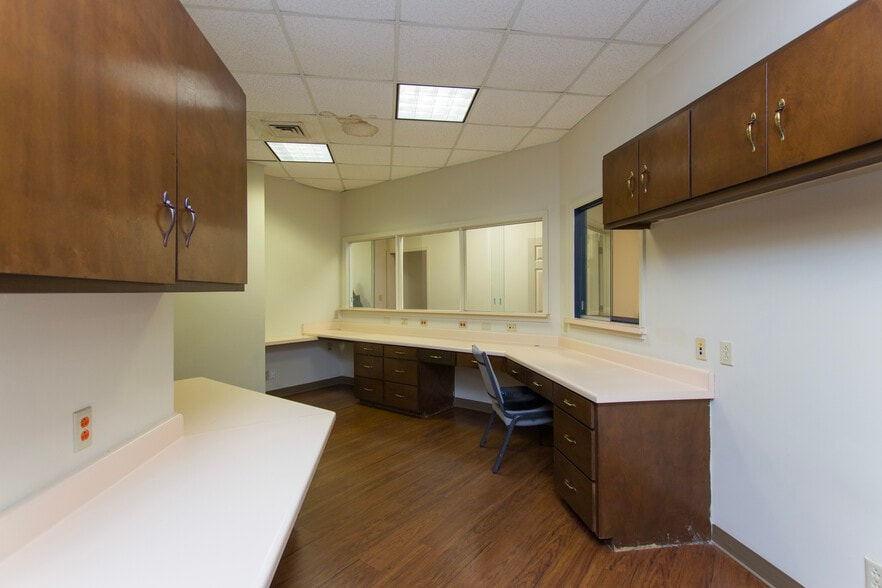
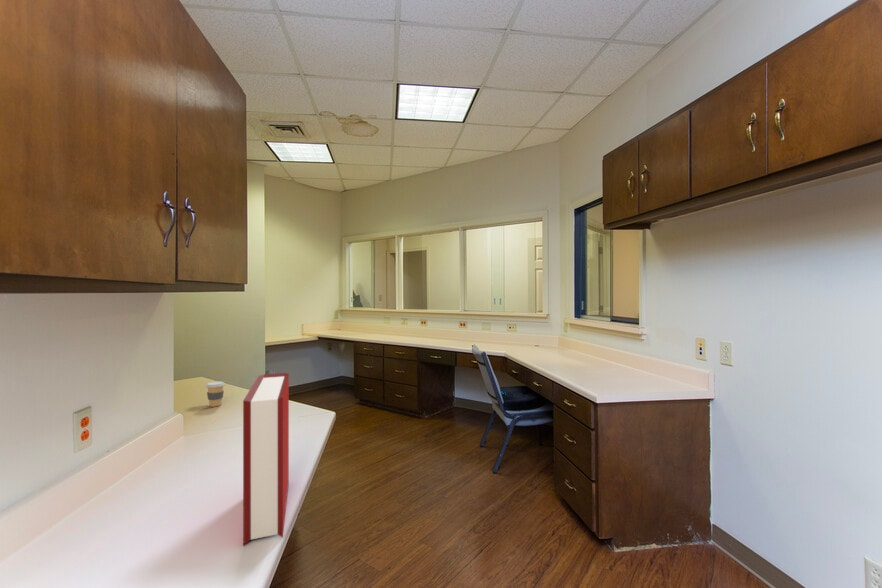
+ coffee cup (215, 394)
+ book (269, 446)
